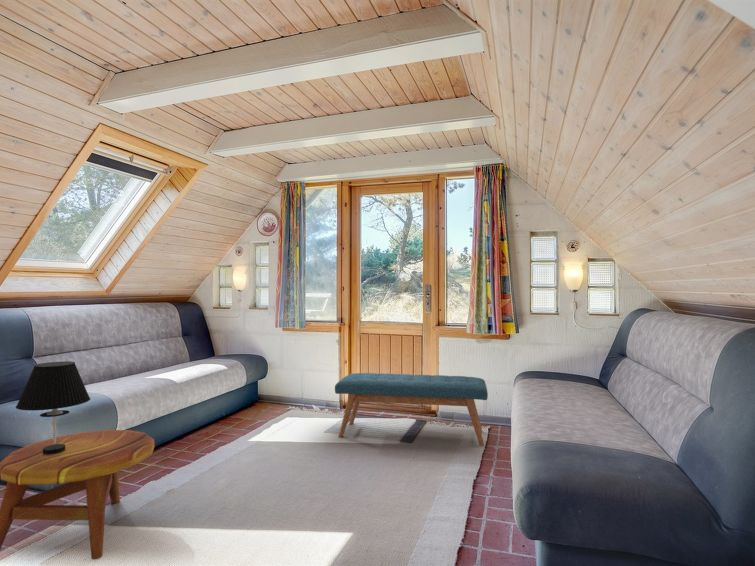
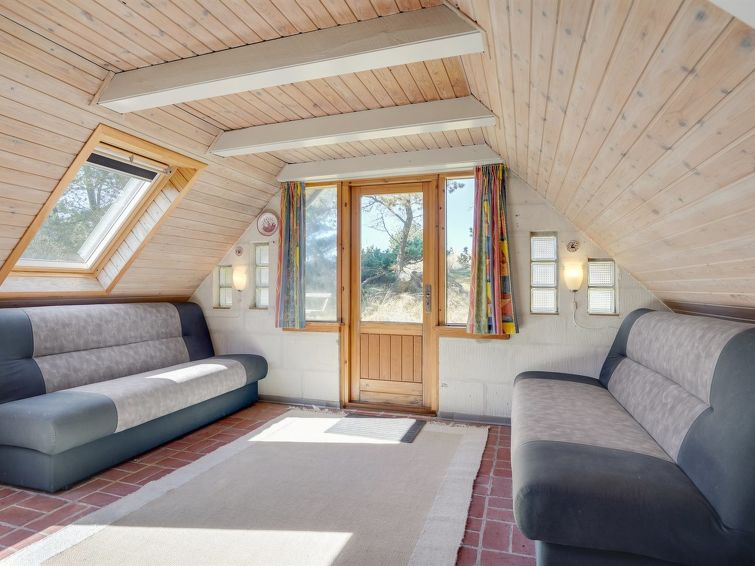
- side table (82, 487)
- bench (411, 403)
- table lamp (54, 407)
